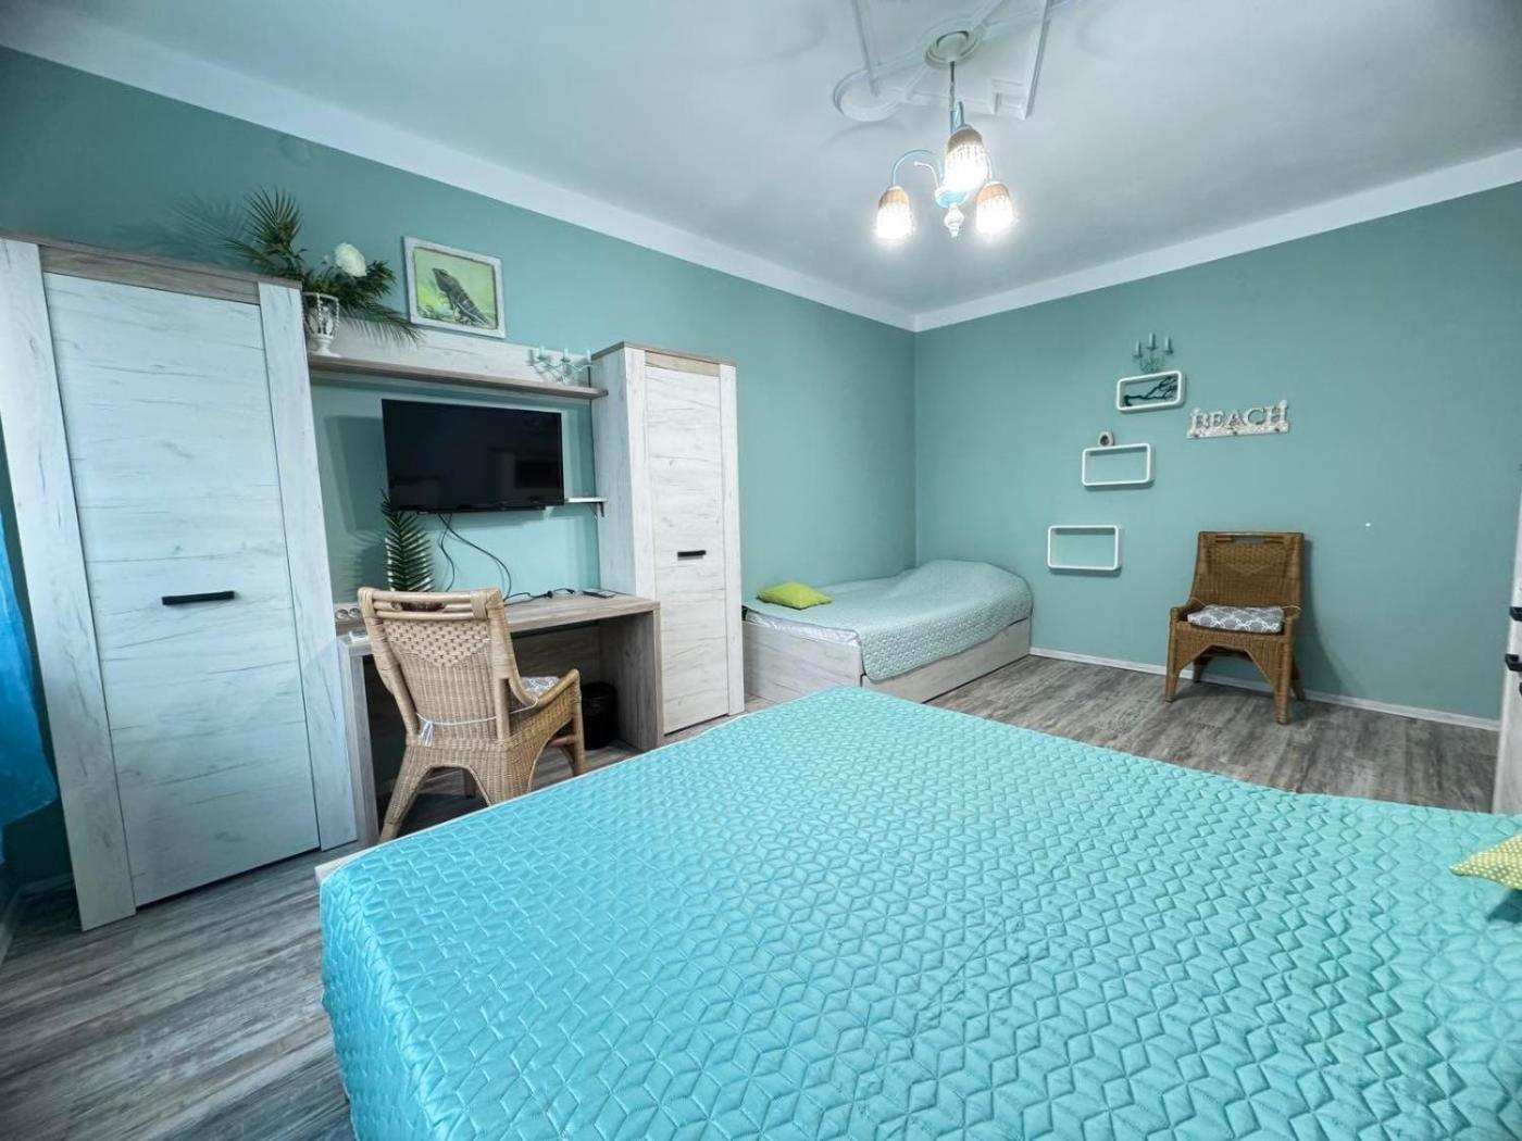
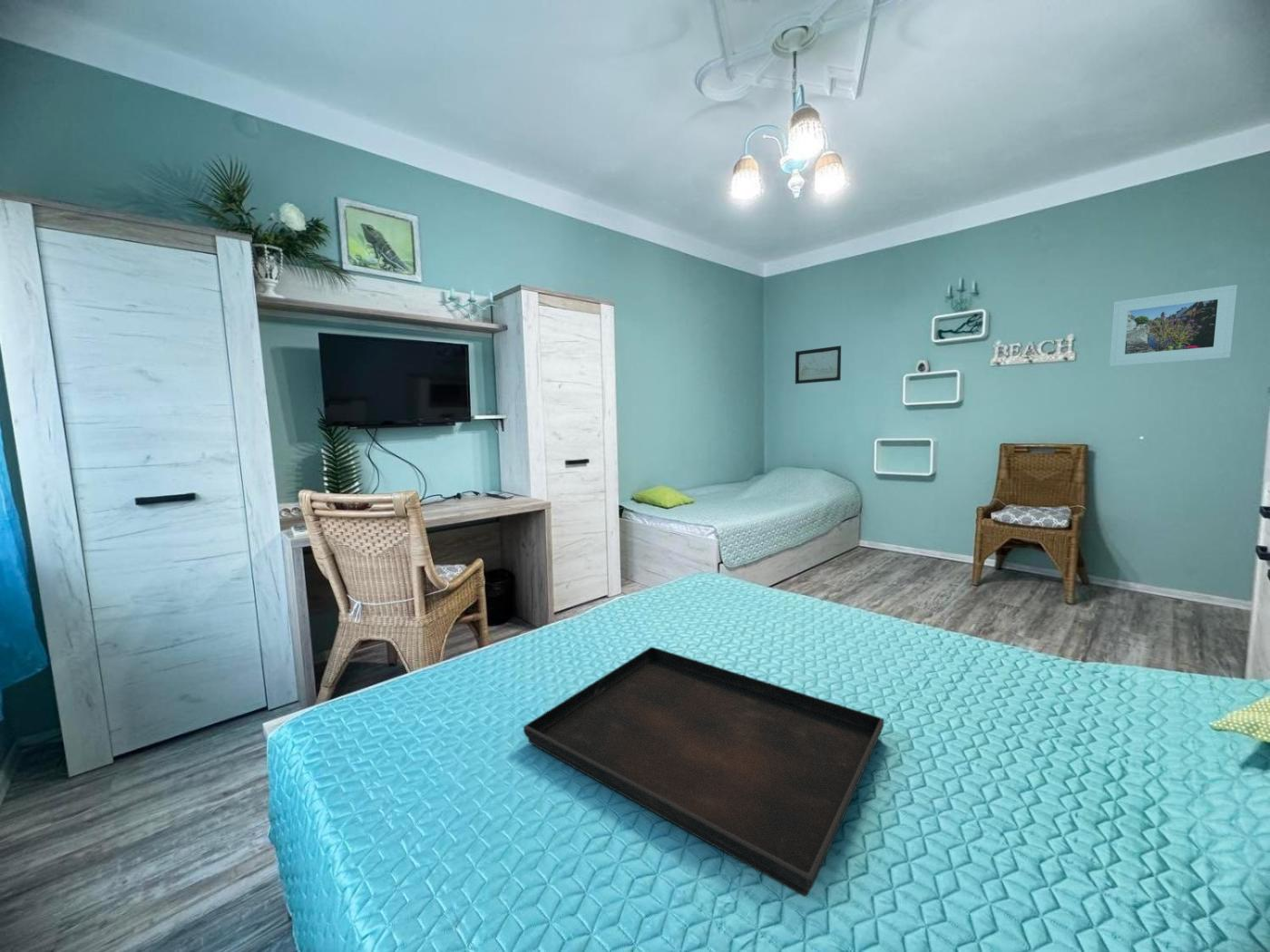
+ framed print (1168, 328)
+ serving tray (703, 731)
+ wall art (817, 365)
